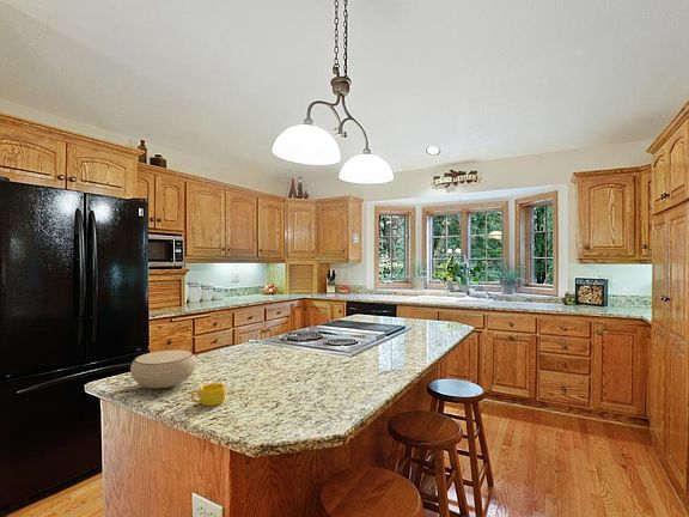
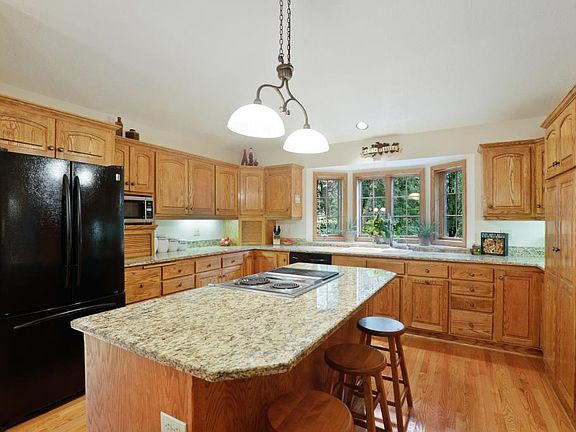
- bowl (164, 370)
- cup (208, 395)
